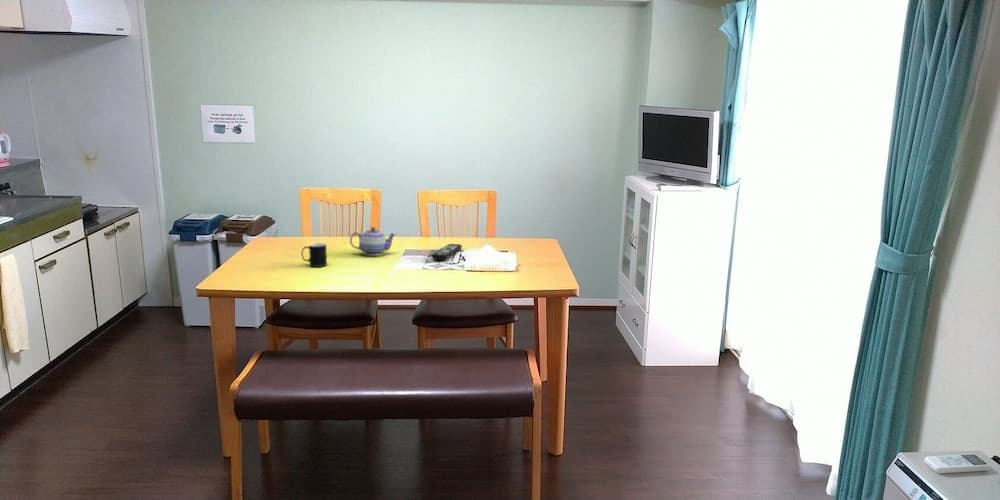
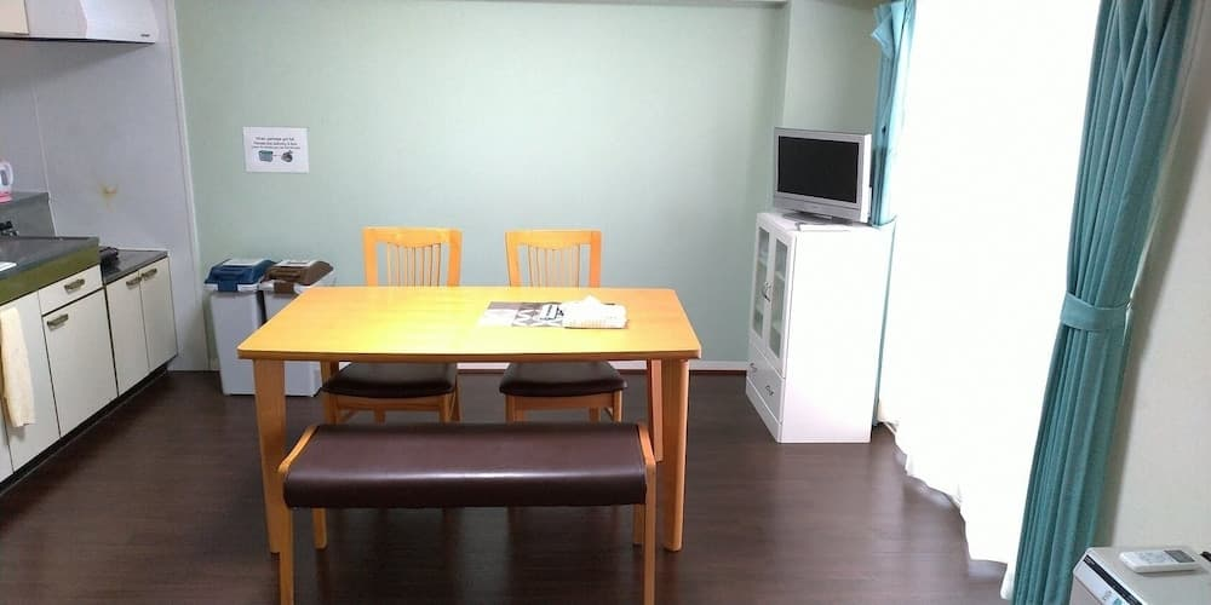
- remote control (447, 251)
- cup (314, 254)
- teapot (373, 240)
